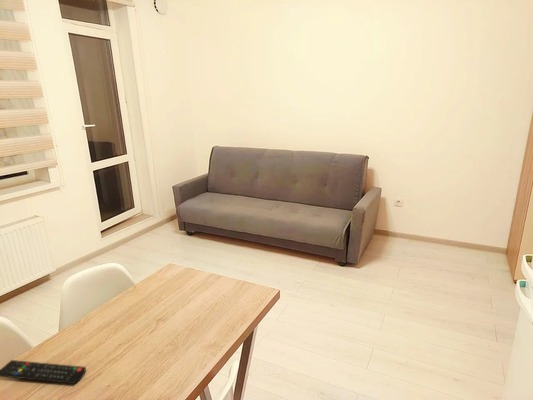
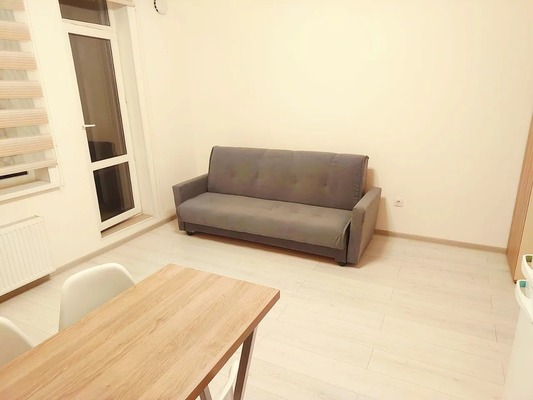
- remote control (42, 372)
